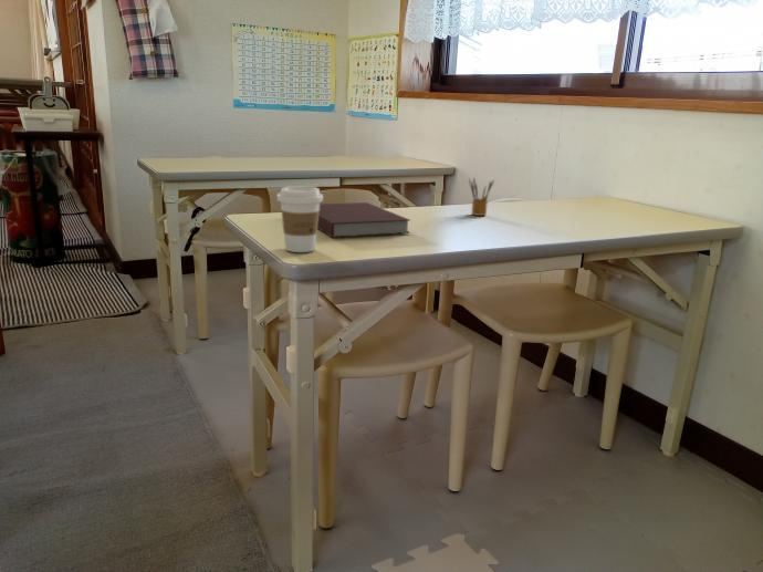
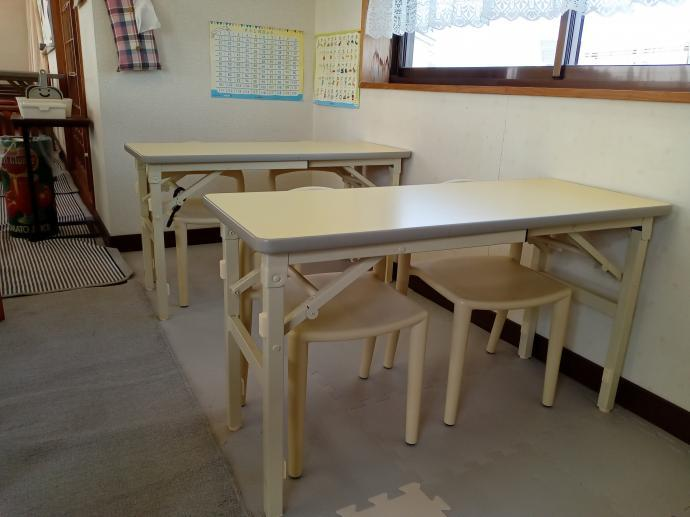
- notebook (351, 218)
- pencil box (482, 196)
- coffee cup (300, 219)
